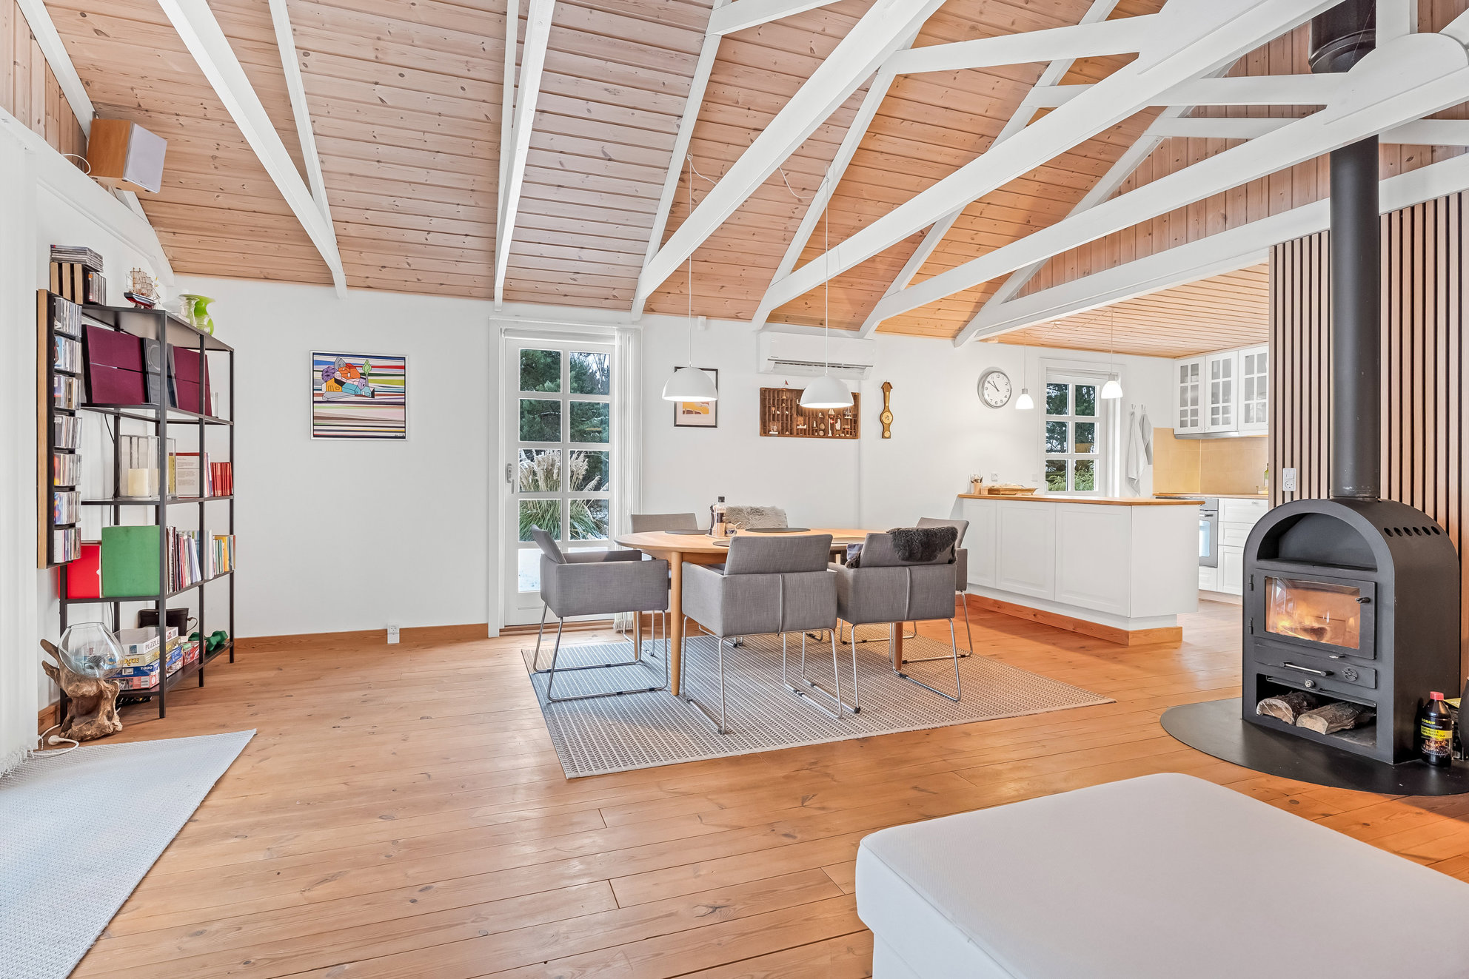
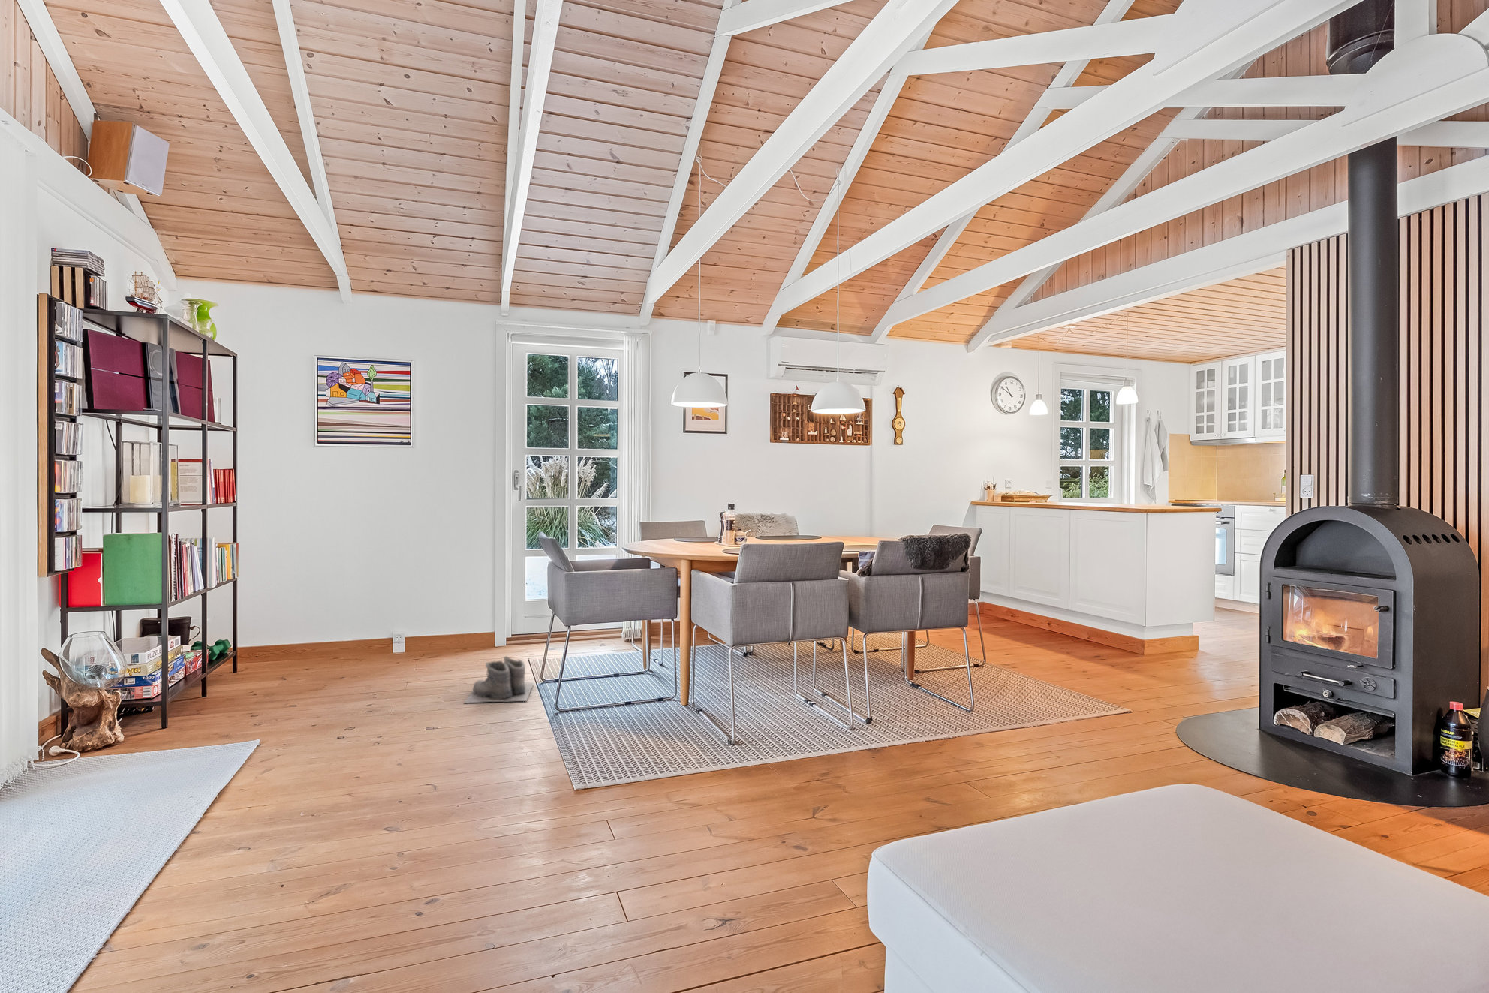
+ boots (501, 675)
